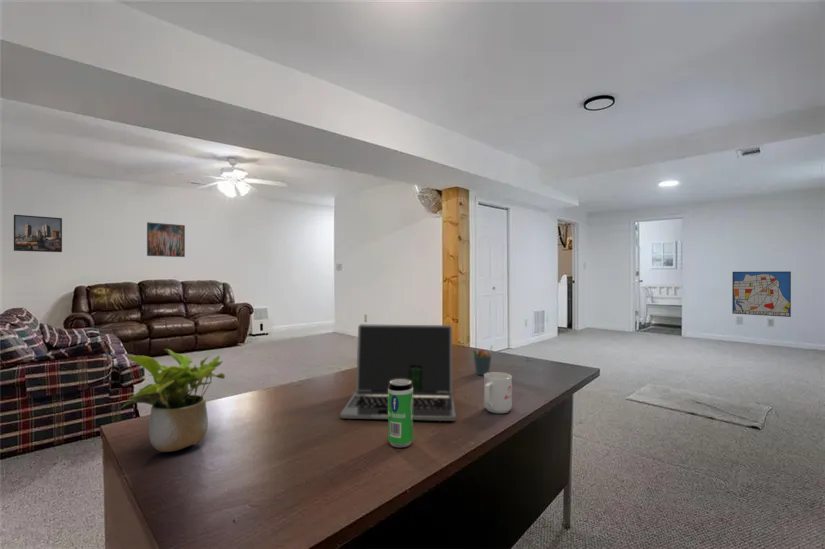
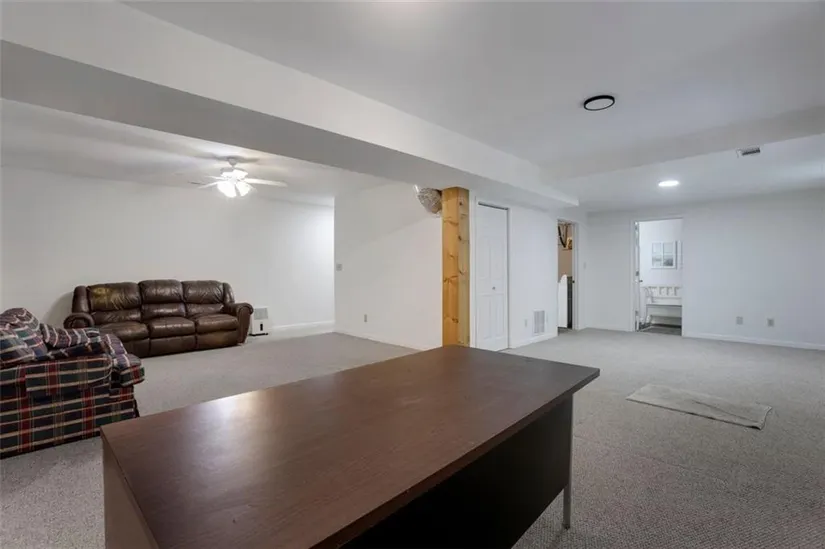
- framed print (38, 233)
- laptop (401, 367)
- wall art (760, 293)
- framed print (166, 240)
- mug (495, 393)
- pen holder (482, 359)
- beverage can (400, 412)
- potted plant (175, 395)
